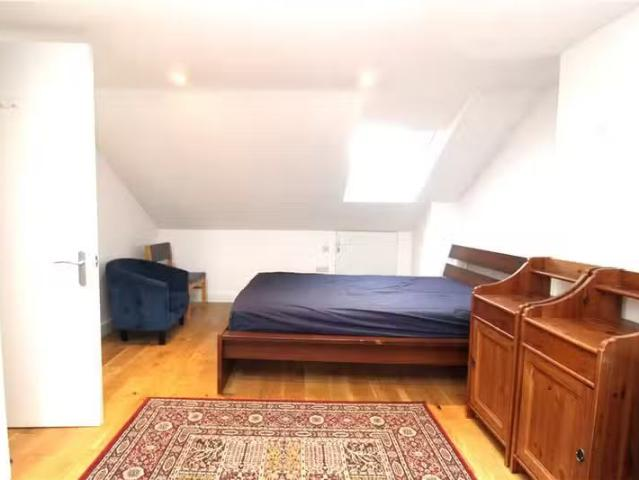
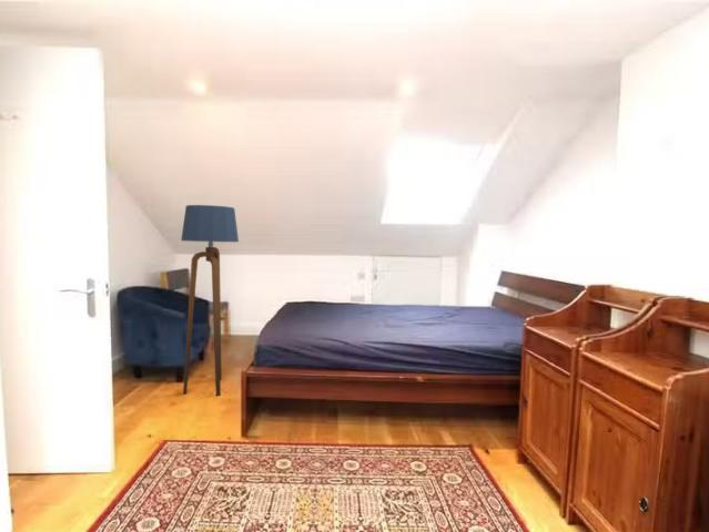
+ floor lamp (213, 298)
